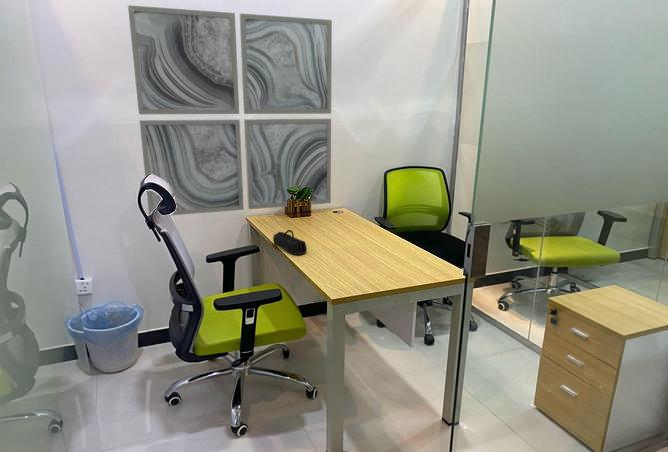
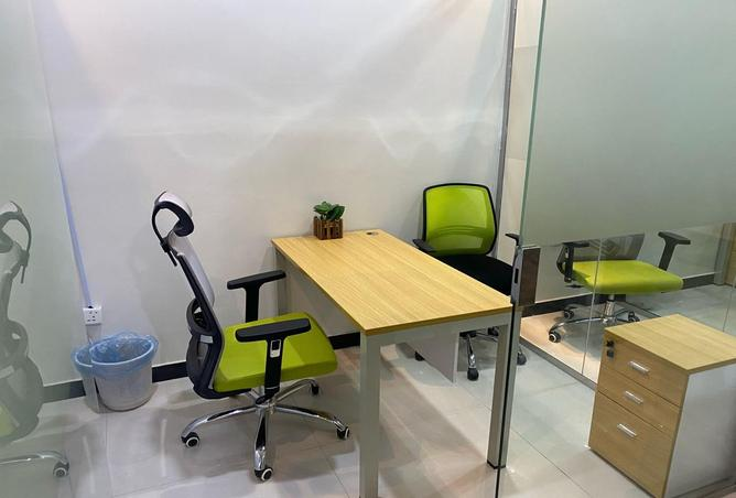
- wall art (244, 119)
- pencil case (289, 239)
